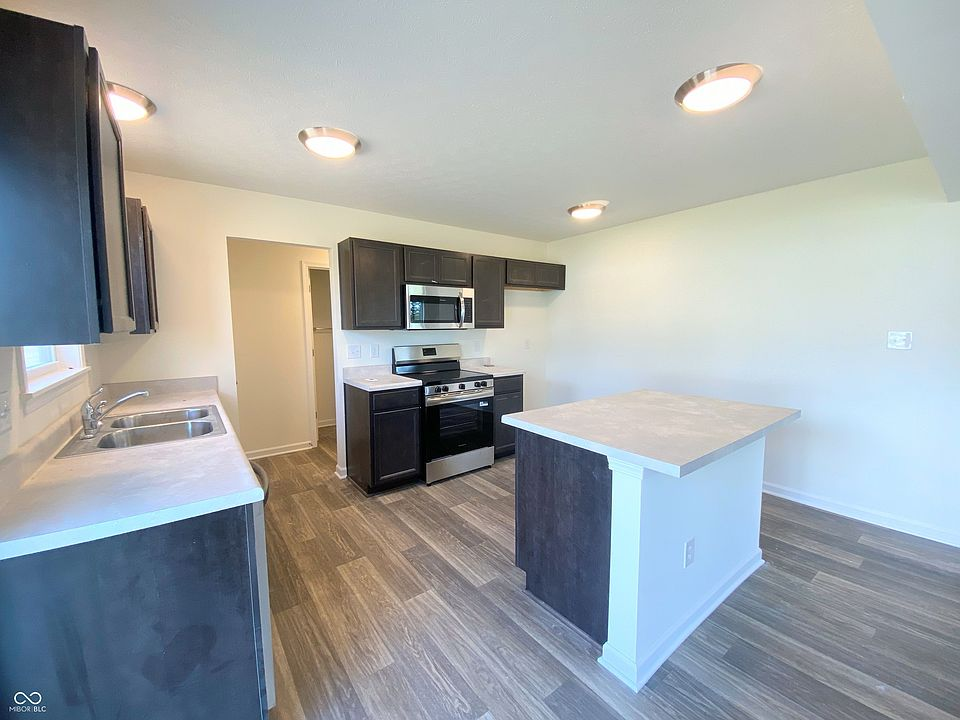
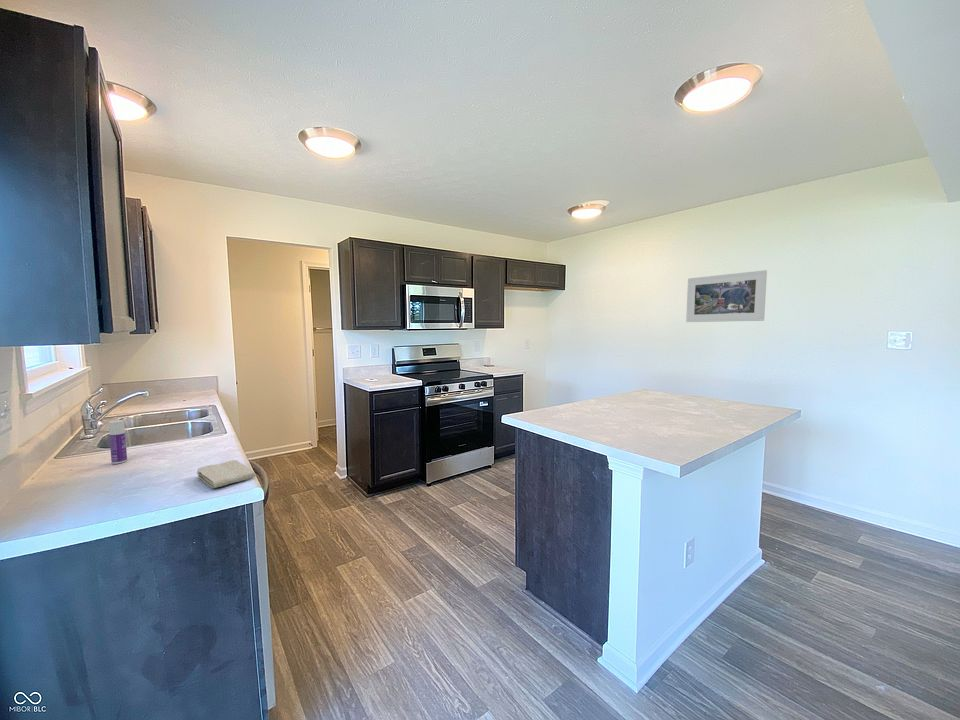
+ washcloth (225, 472)
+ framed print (723, 298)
+ bottle (118, 441)
